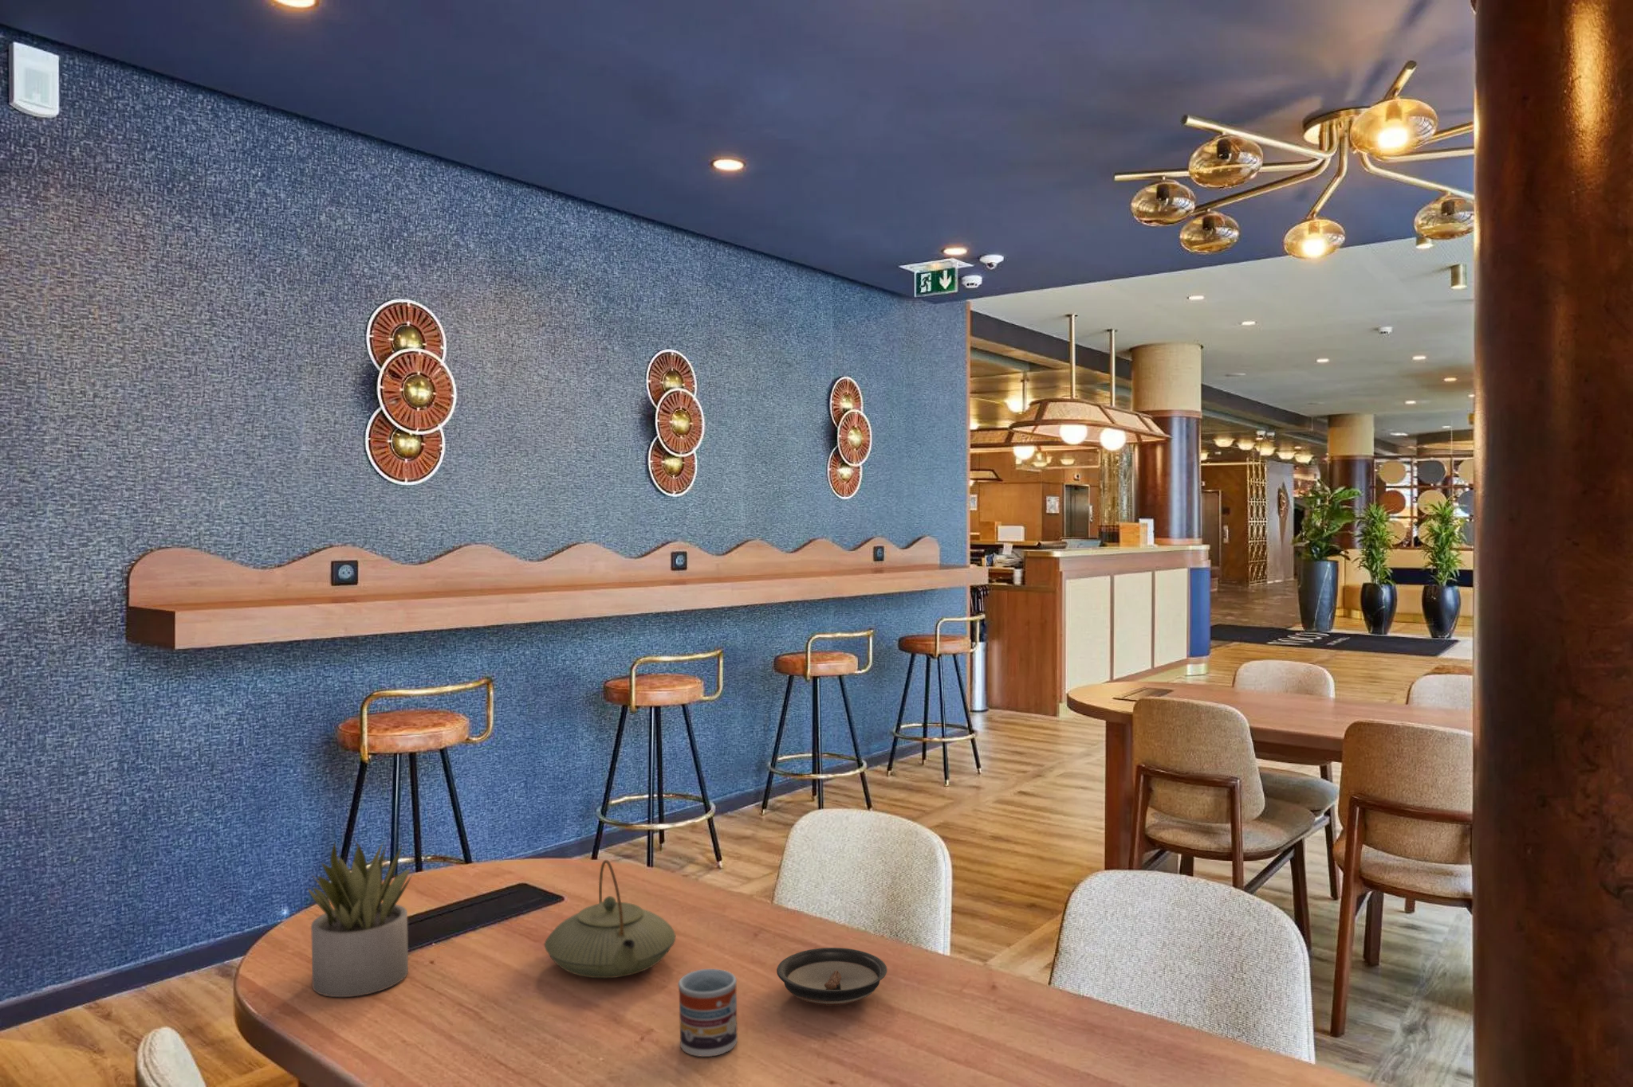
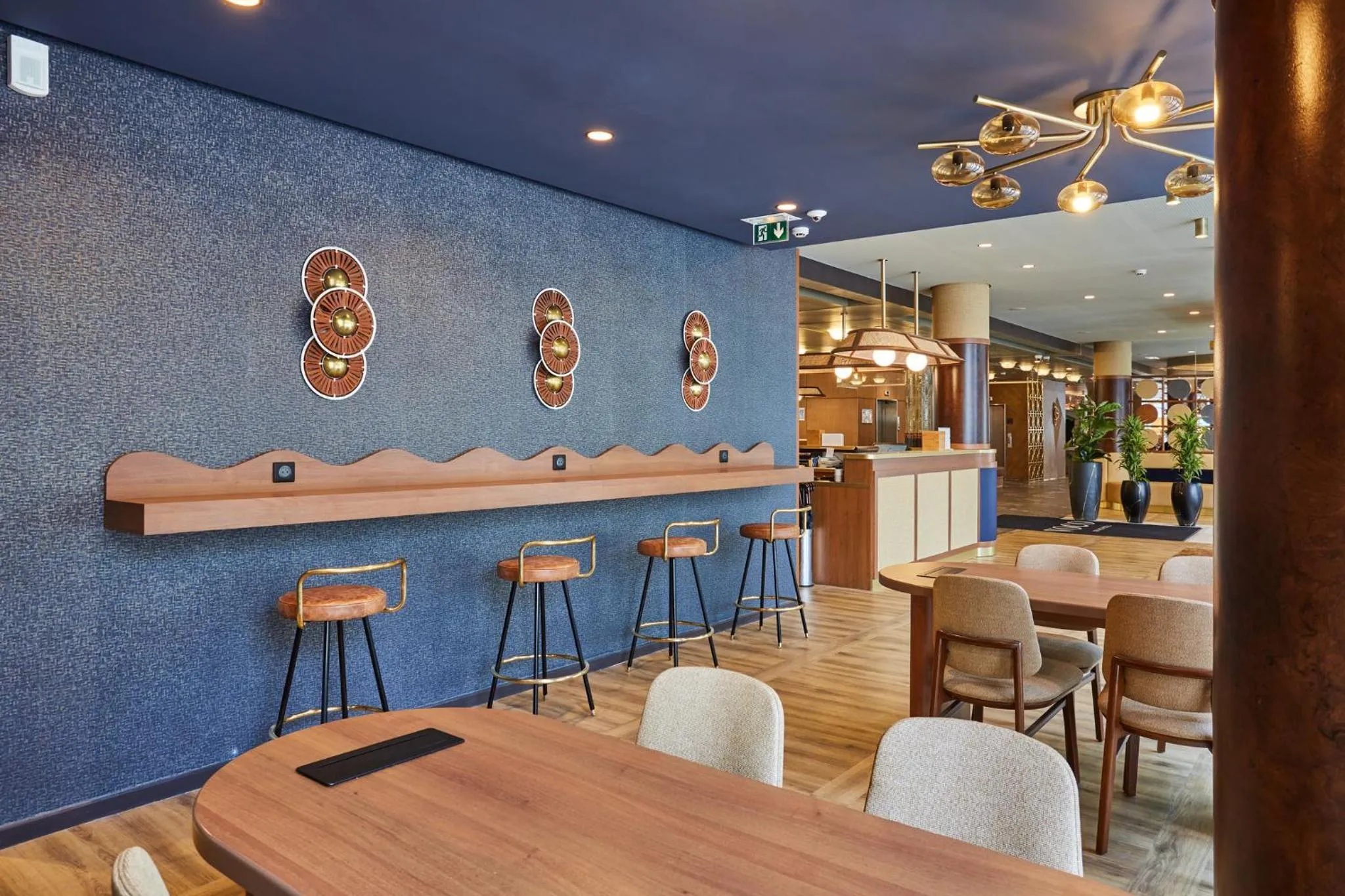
- teapot (612, 915)
- saucer (832, 981)
- cup (710, 1007)
- succulent plant (361, 907)
